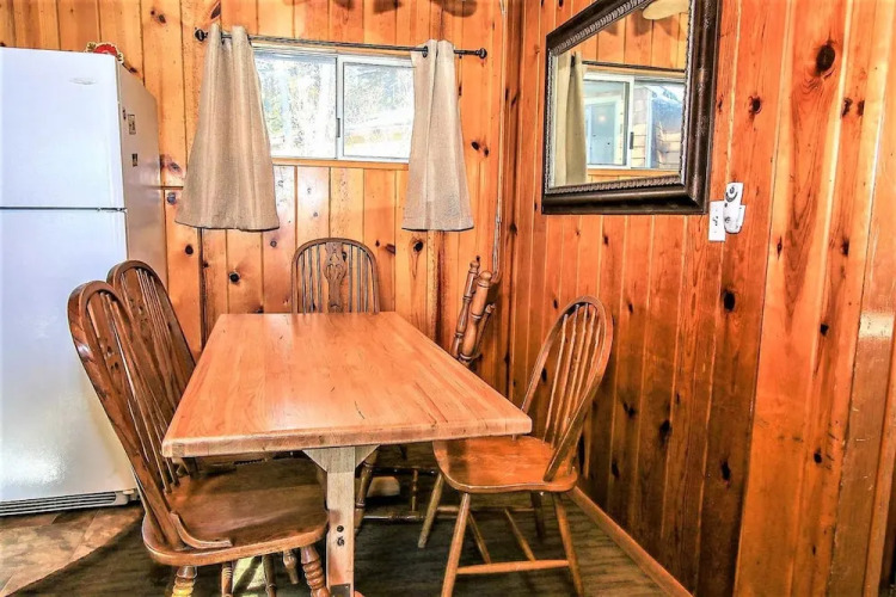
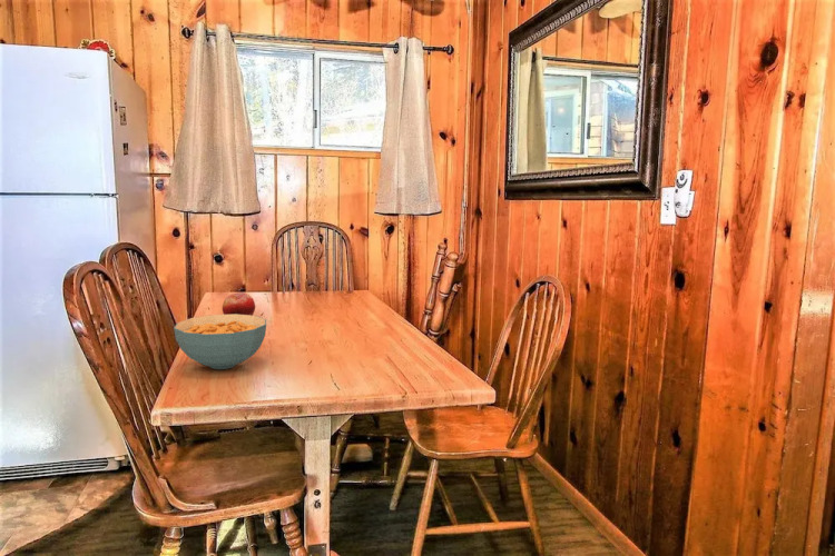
+ cereal bowl (222, 344)
+ fruit (239, 305)
